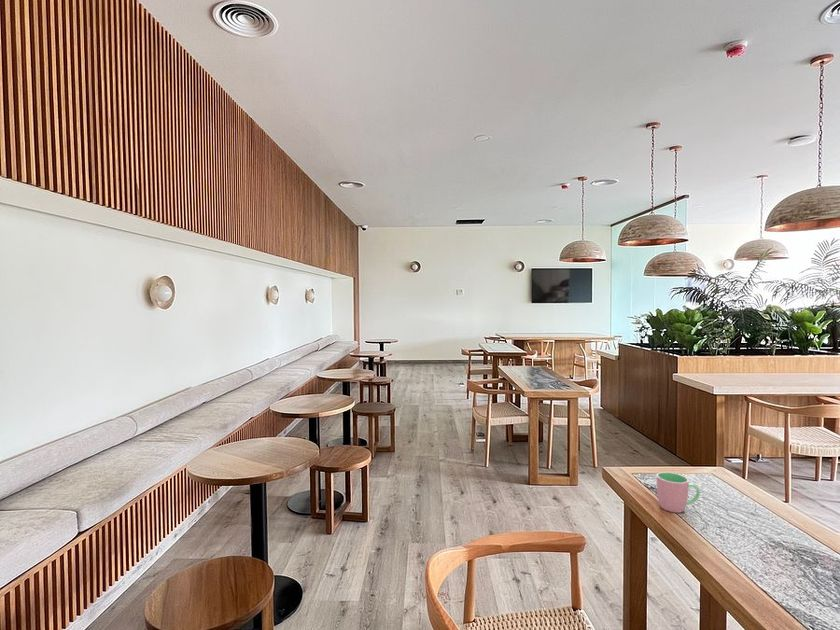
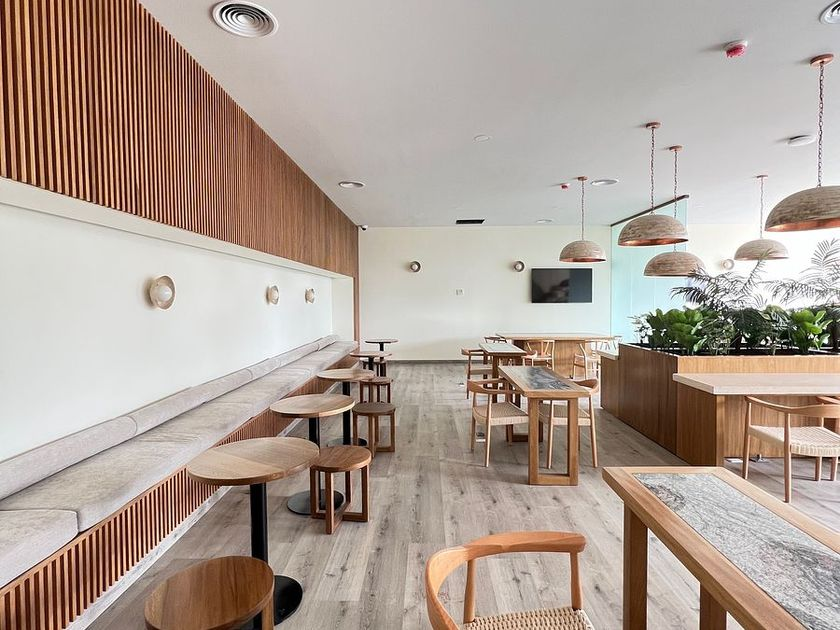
- cup (677, 493)
